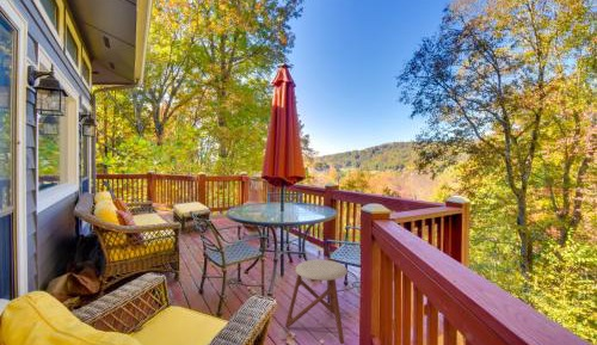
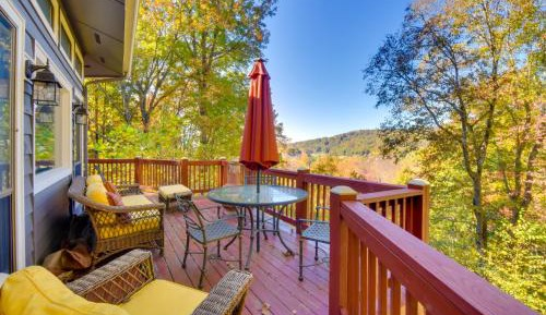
- stool (315, 296)
